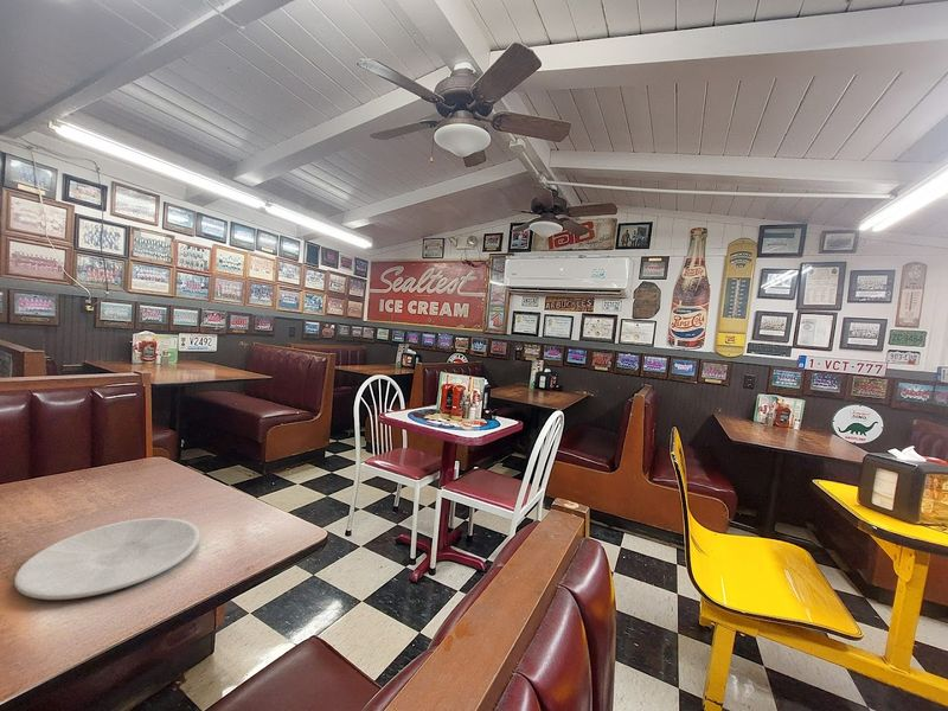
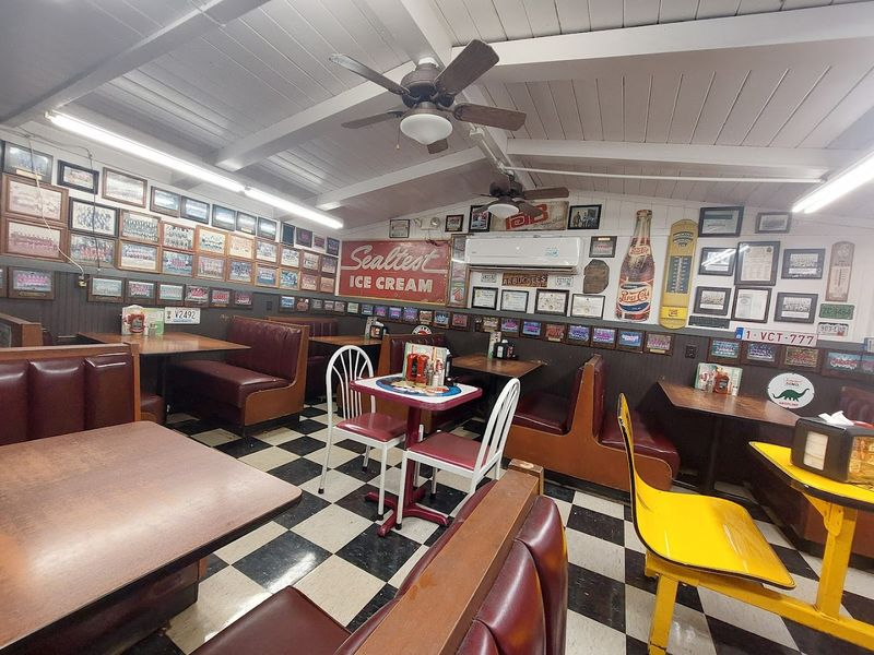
- plate (117, 553)
